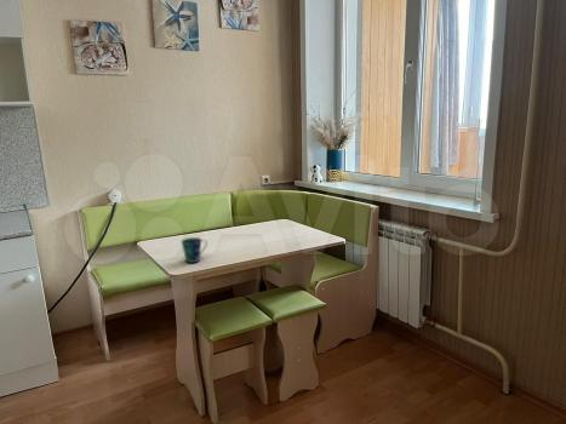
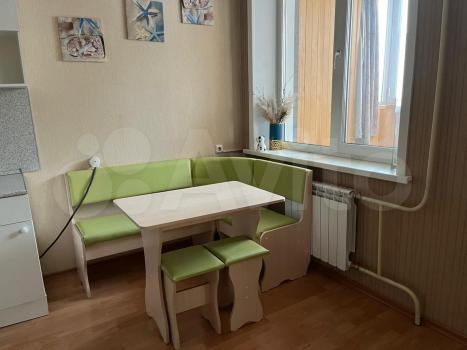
- cup (194, 250)
